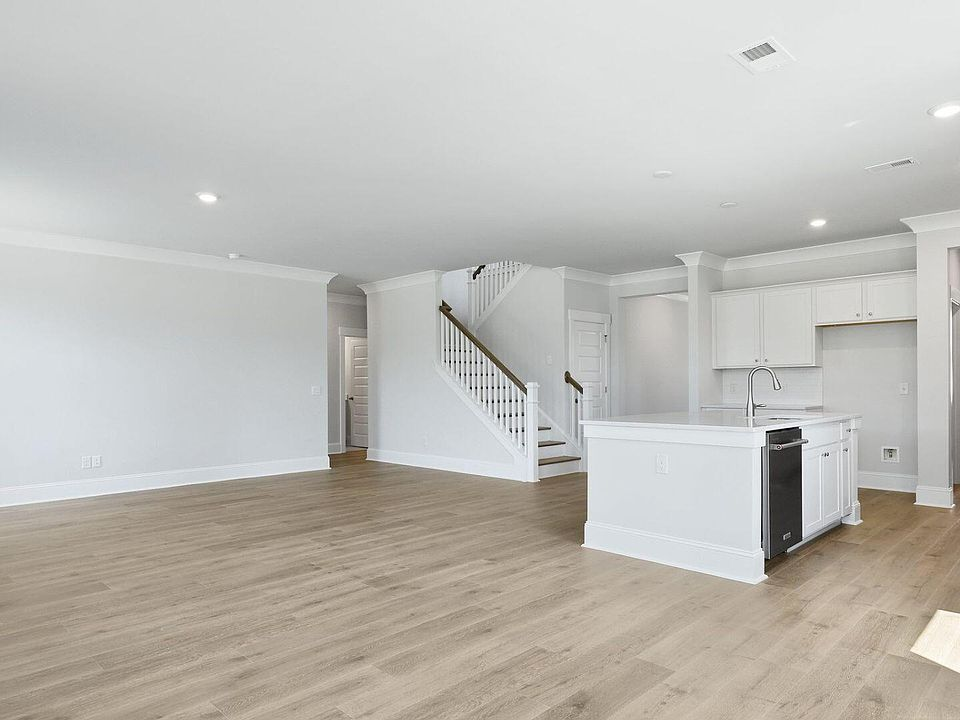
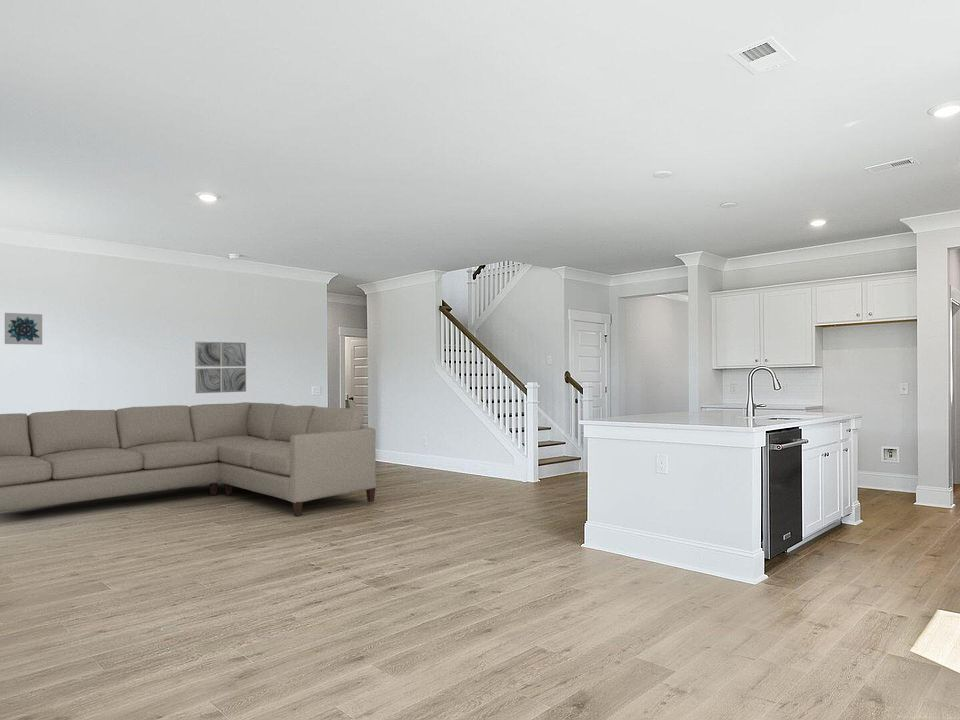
+ wall art (220, 366)
+ sofa (157, 460)
+ wall art (23, 328)
